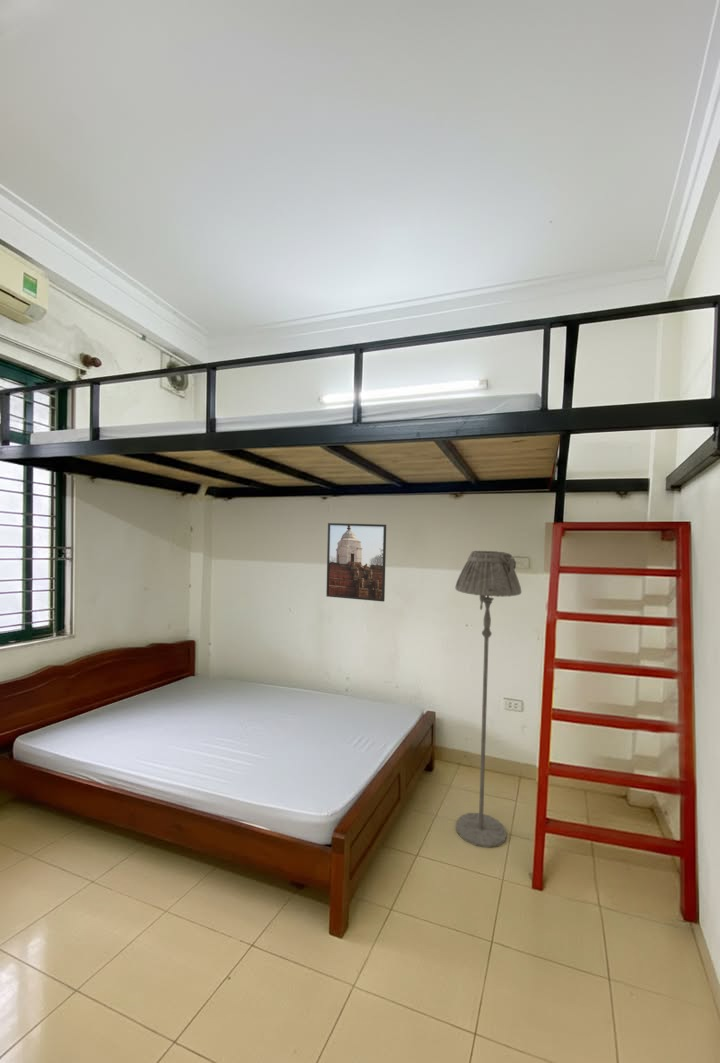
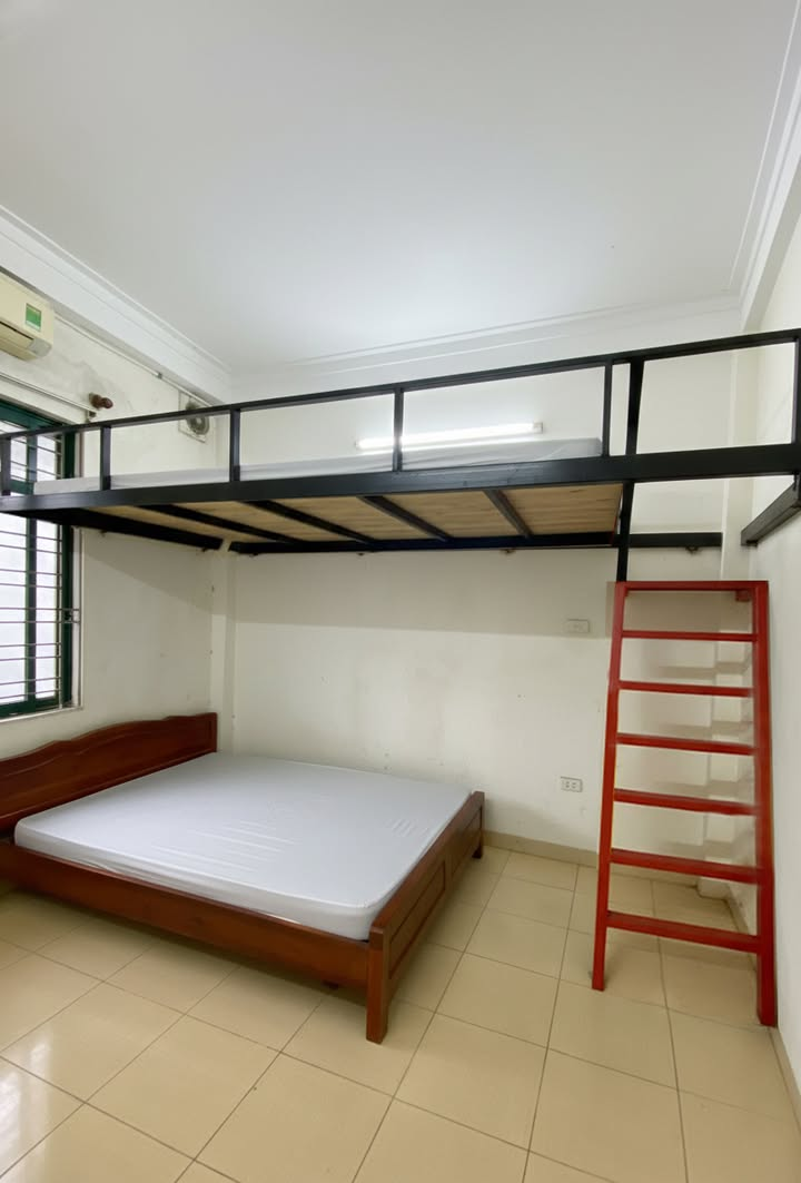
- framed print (355, 561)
- floor lamp (484, 692)
